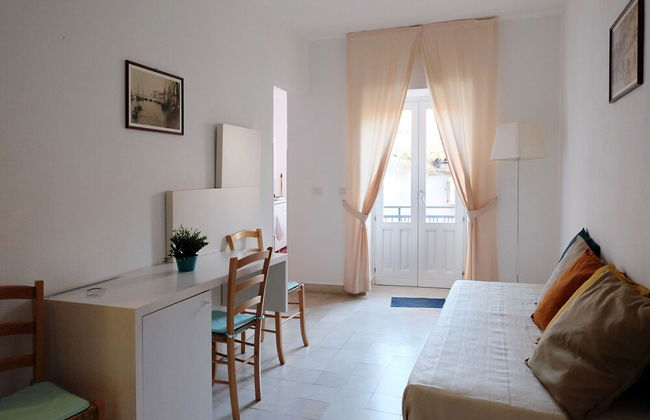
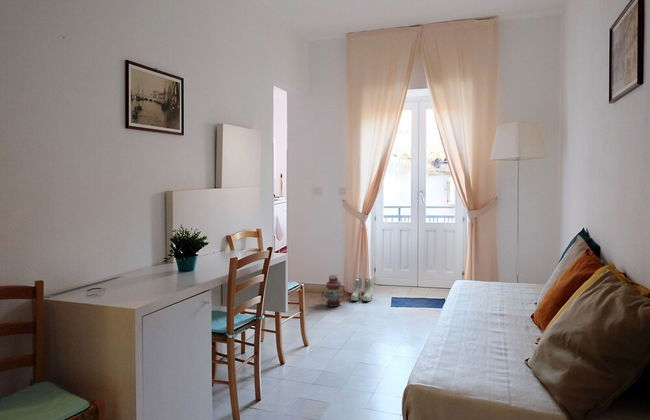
+ lantern (333, 291)
+ boots (360, 289)
